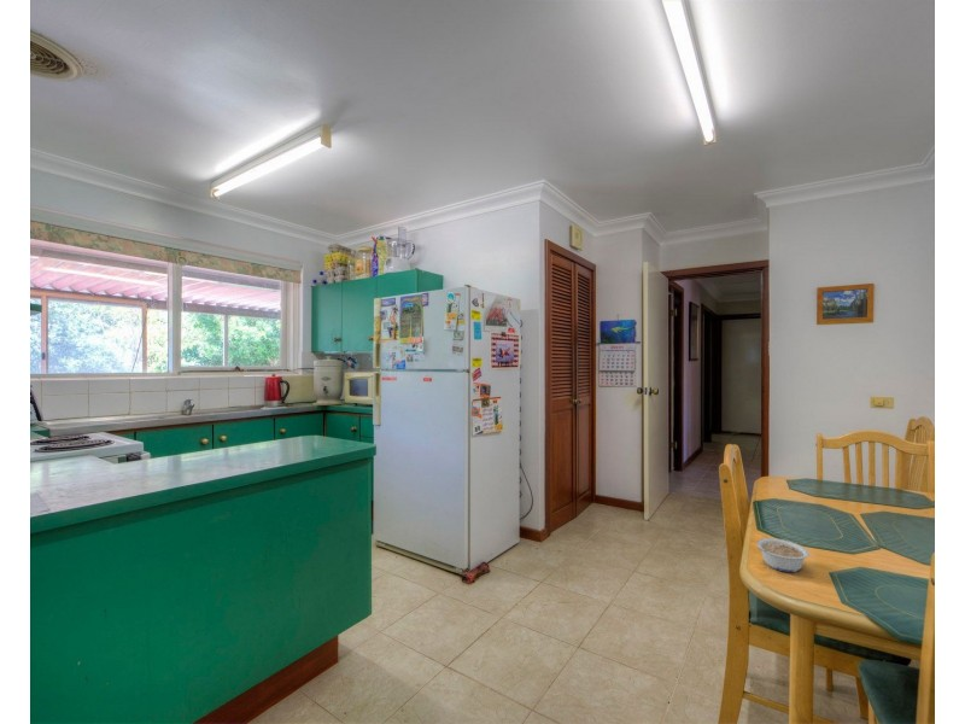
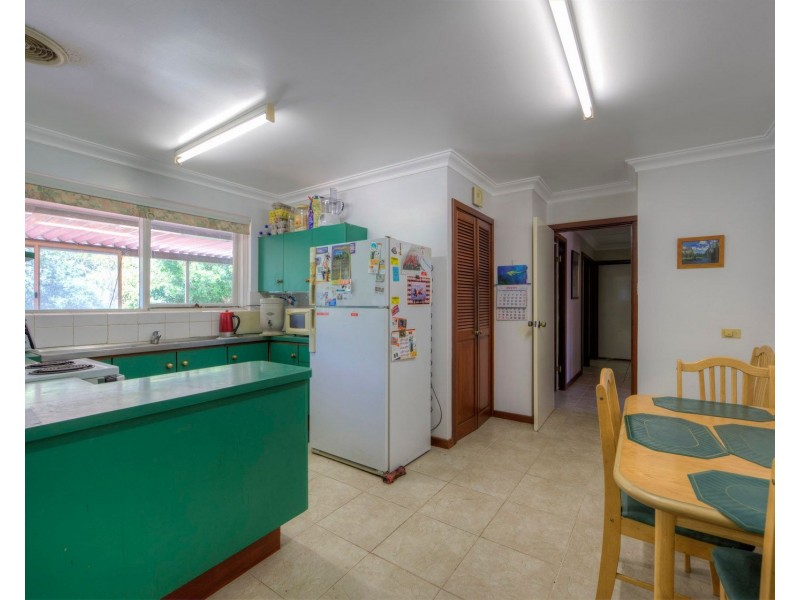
- legume (782, 555)
